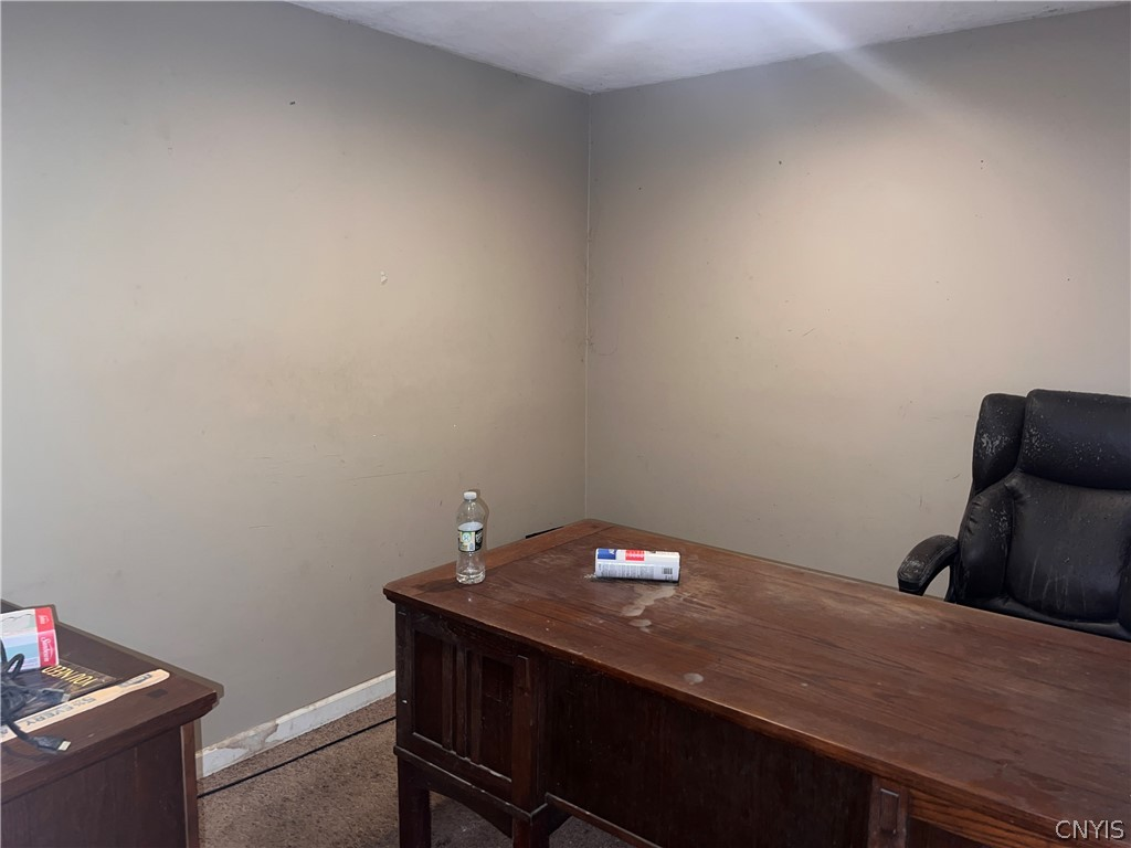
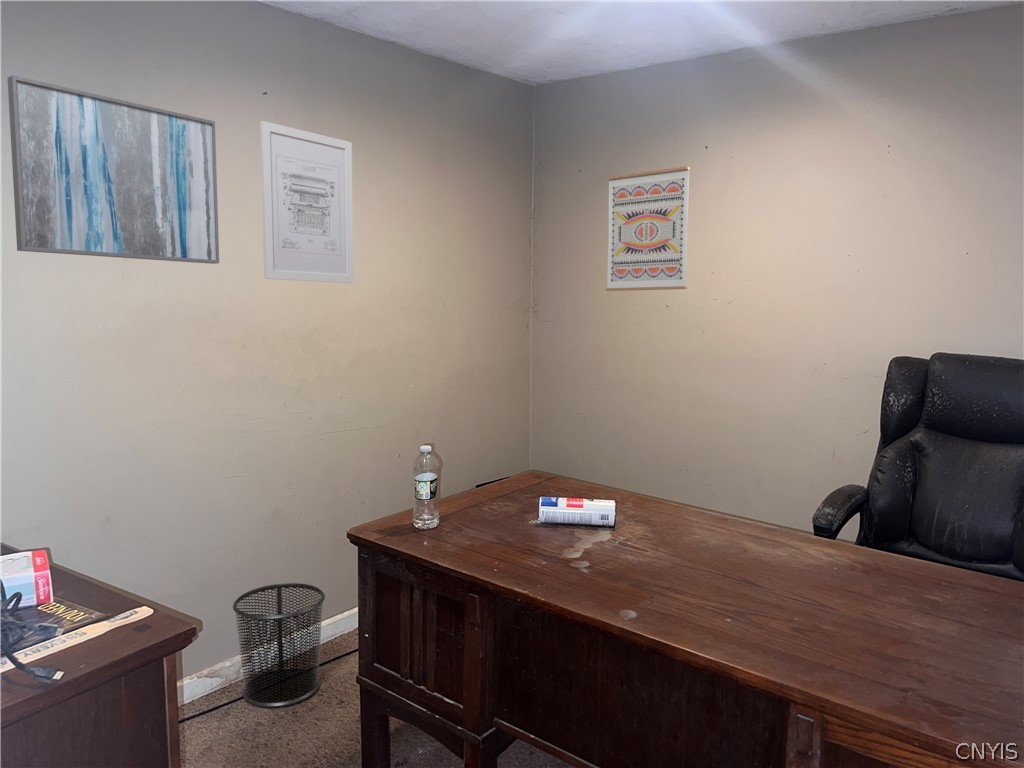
+ wall art (124, 180)
+ wall art (310, 207)
+ waste bin (280, 643)
+ wall art (646, 231)
